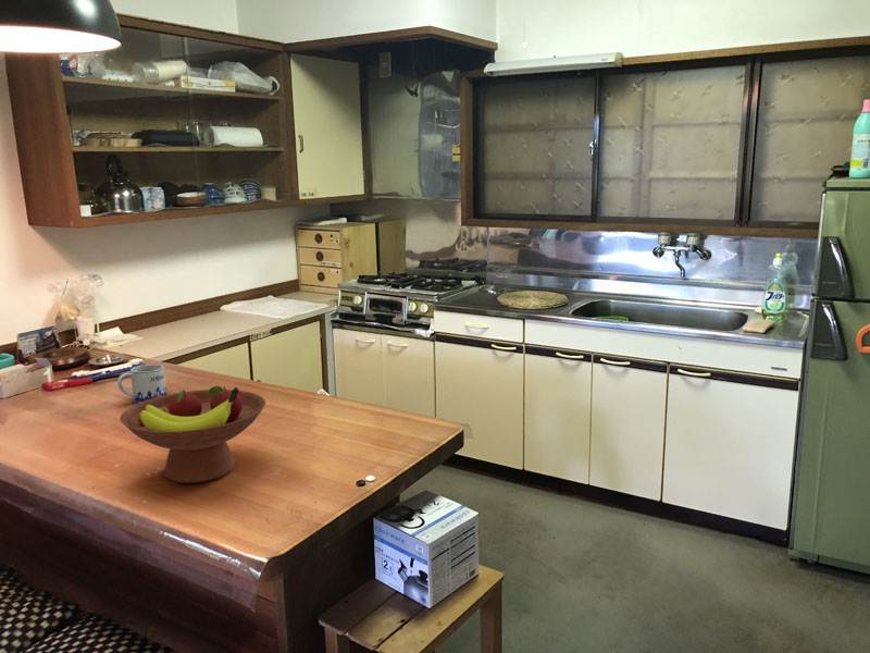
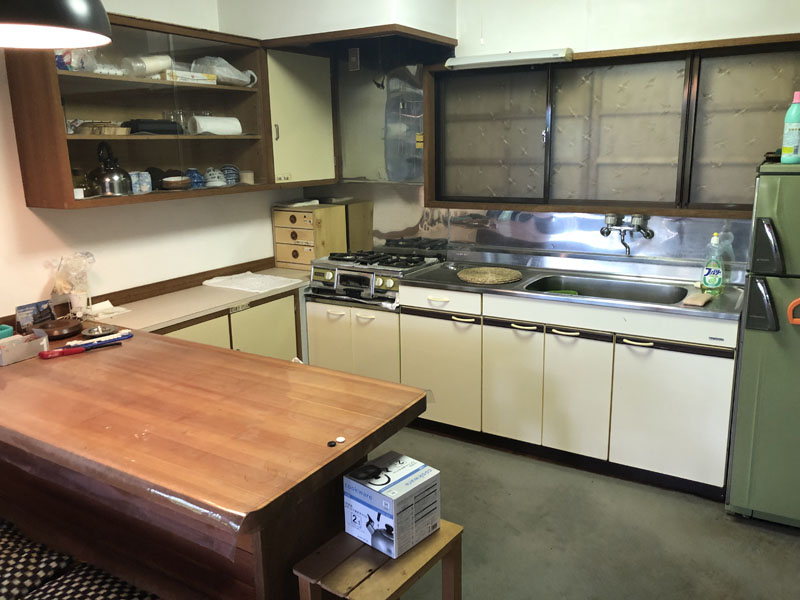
- mug (144, 384)
- fruit bowl (196, 428)
